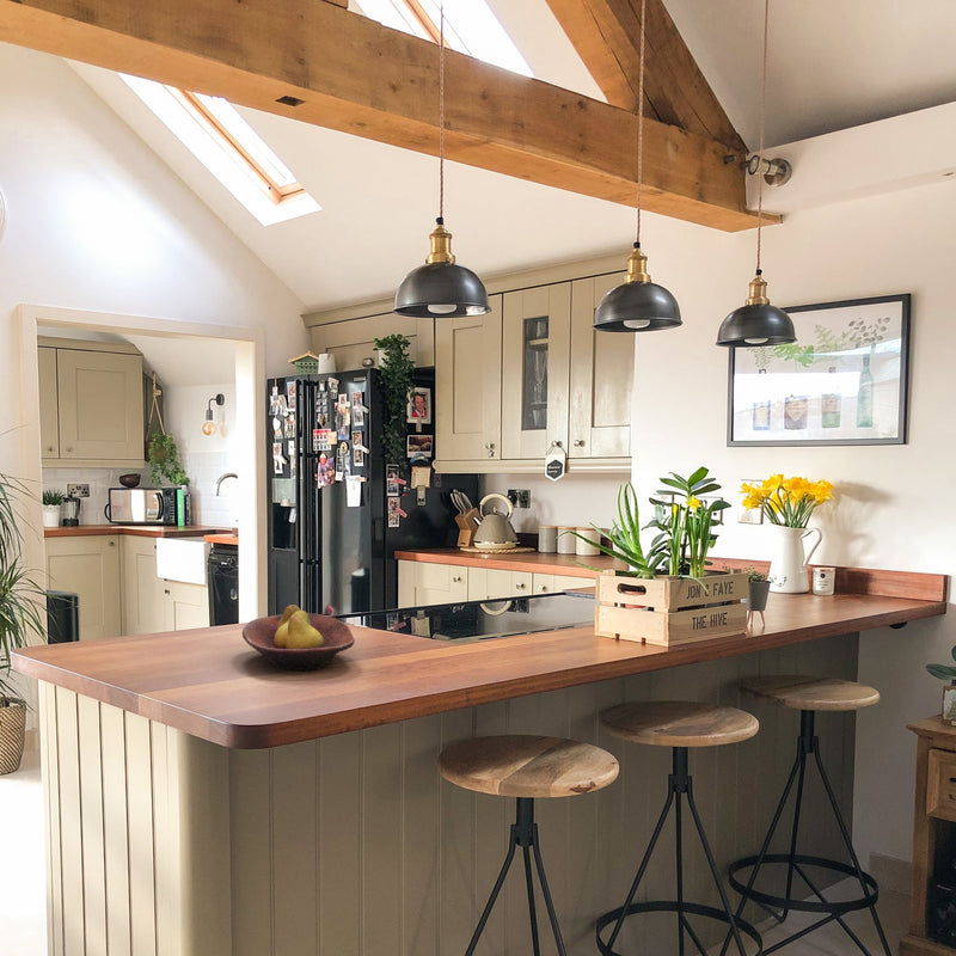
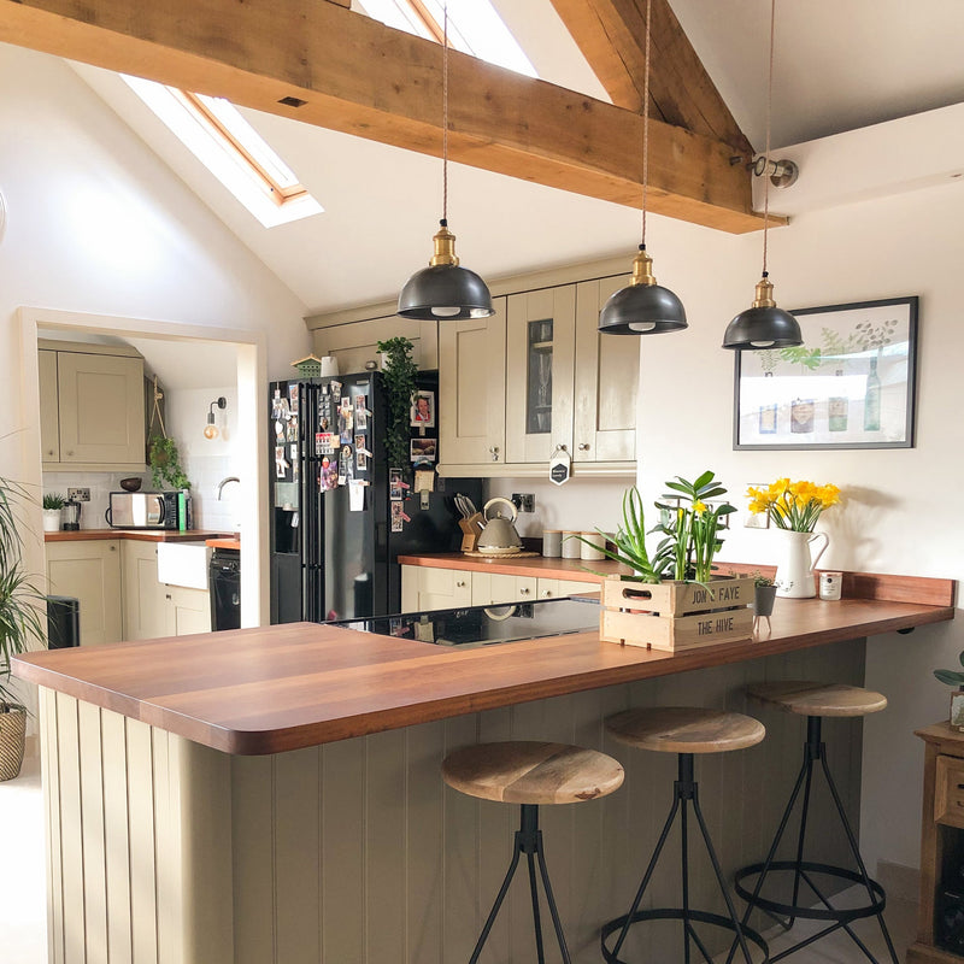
- fruit bowl (298, 633)
